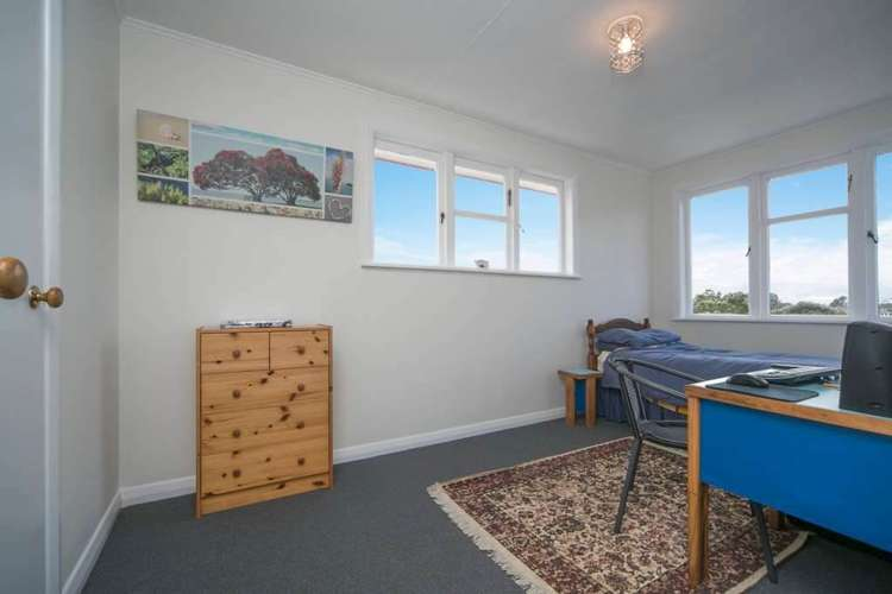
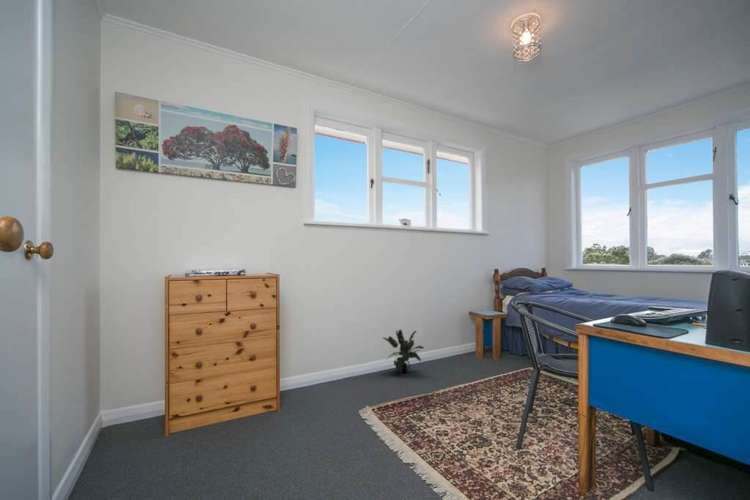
+ potted plant (404, 351)
